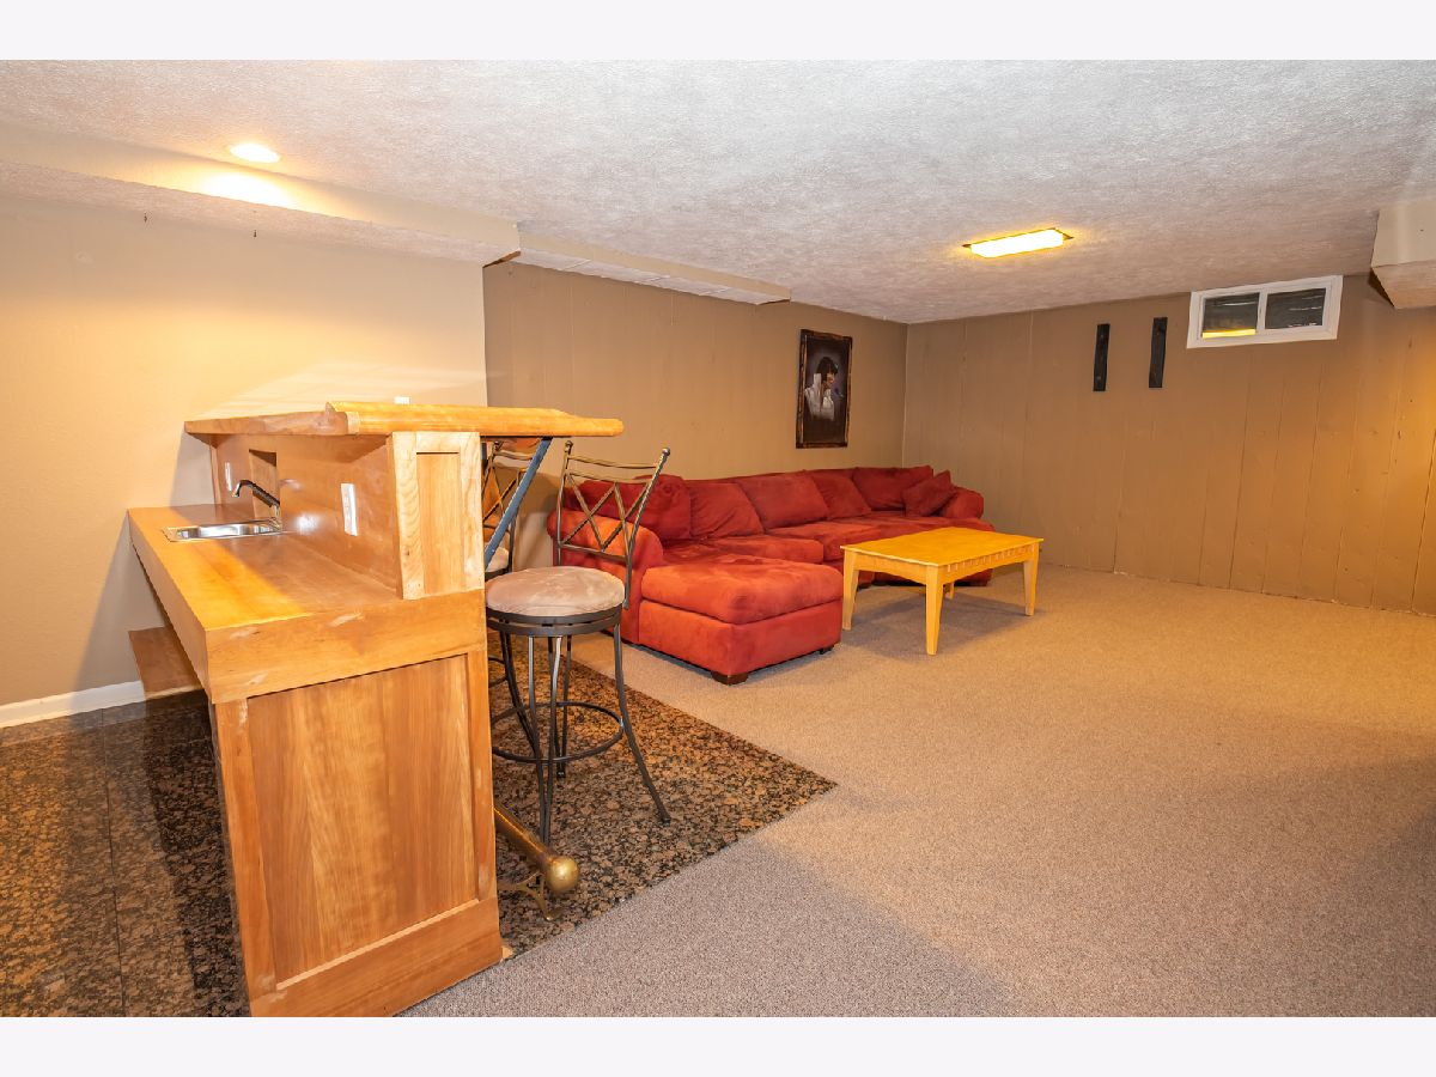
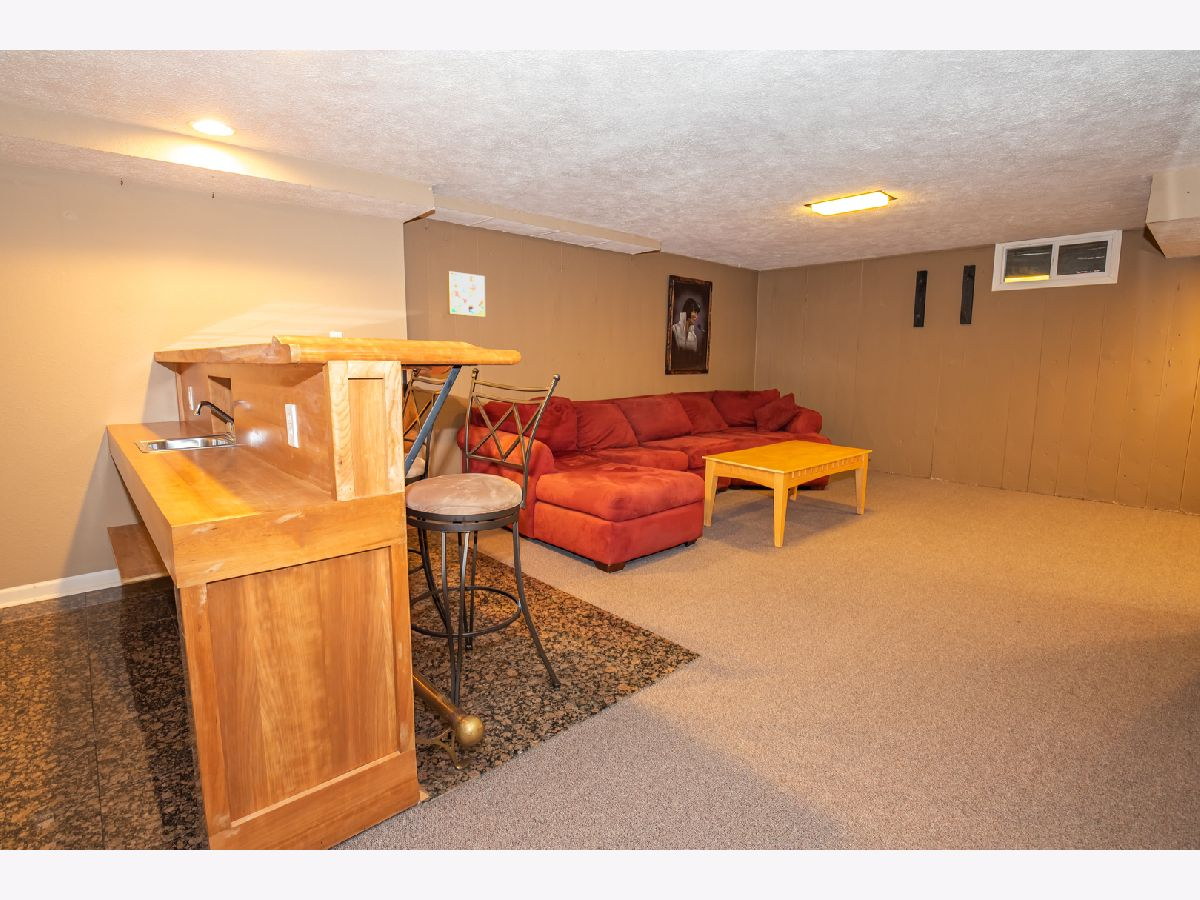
+ wall art (466, 294)
